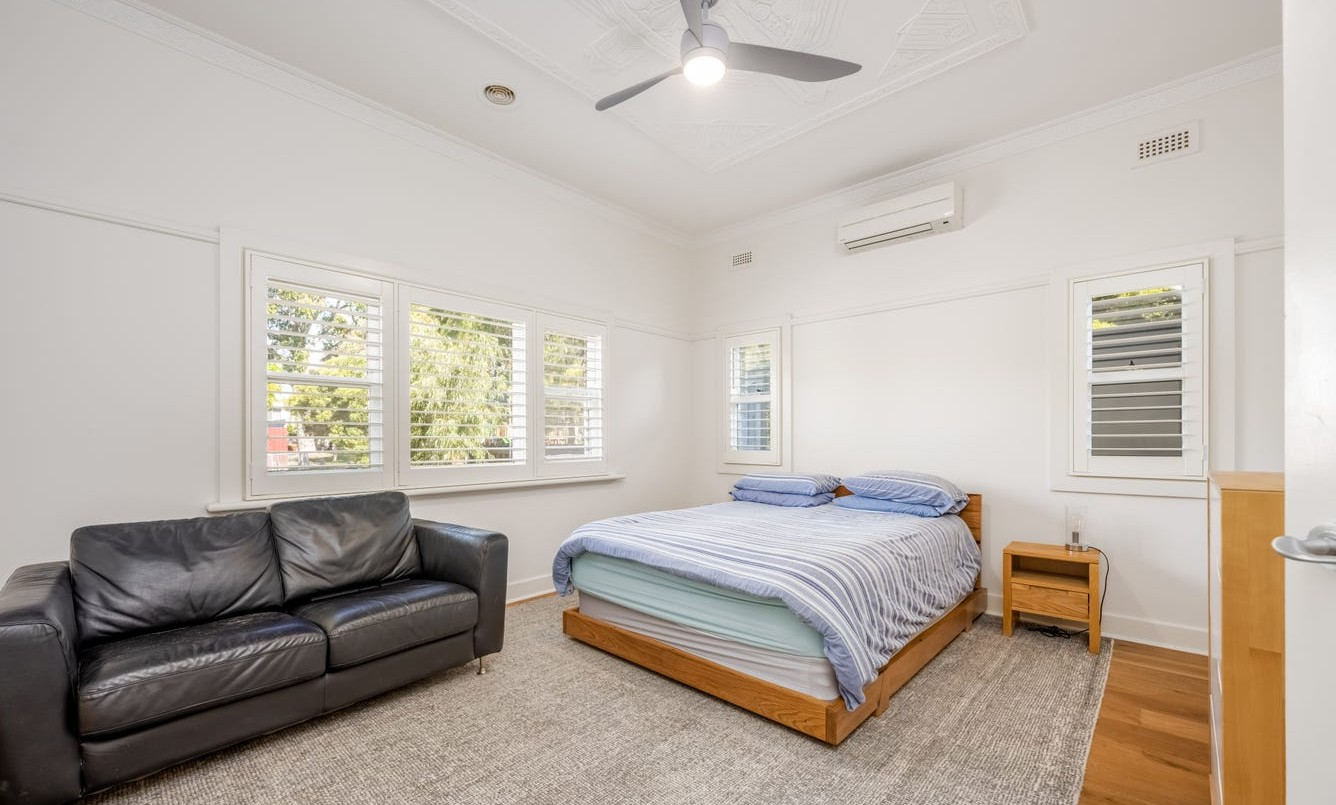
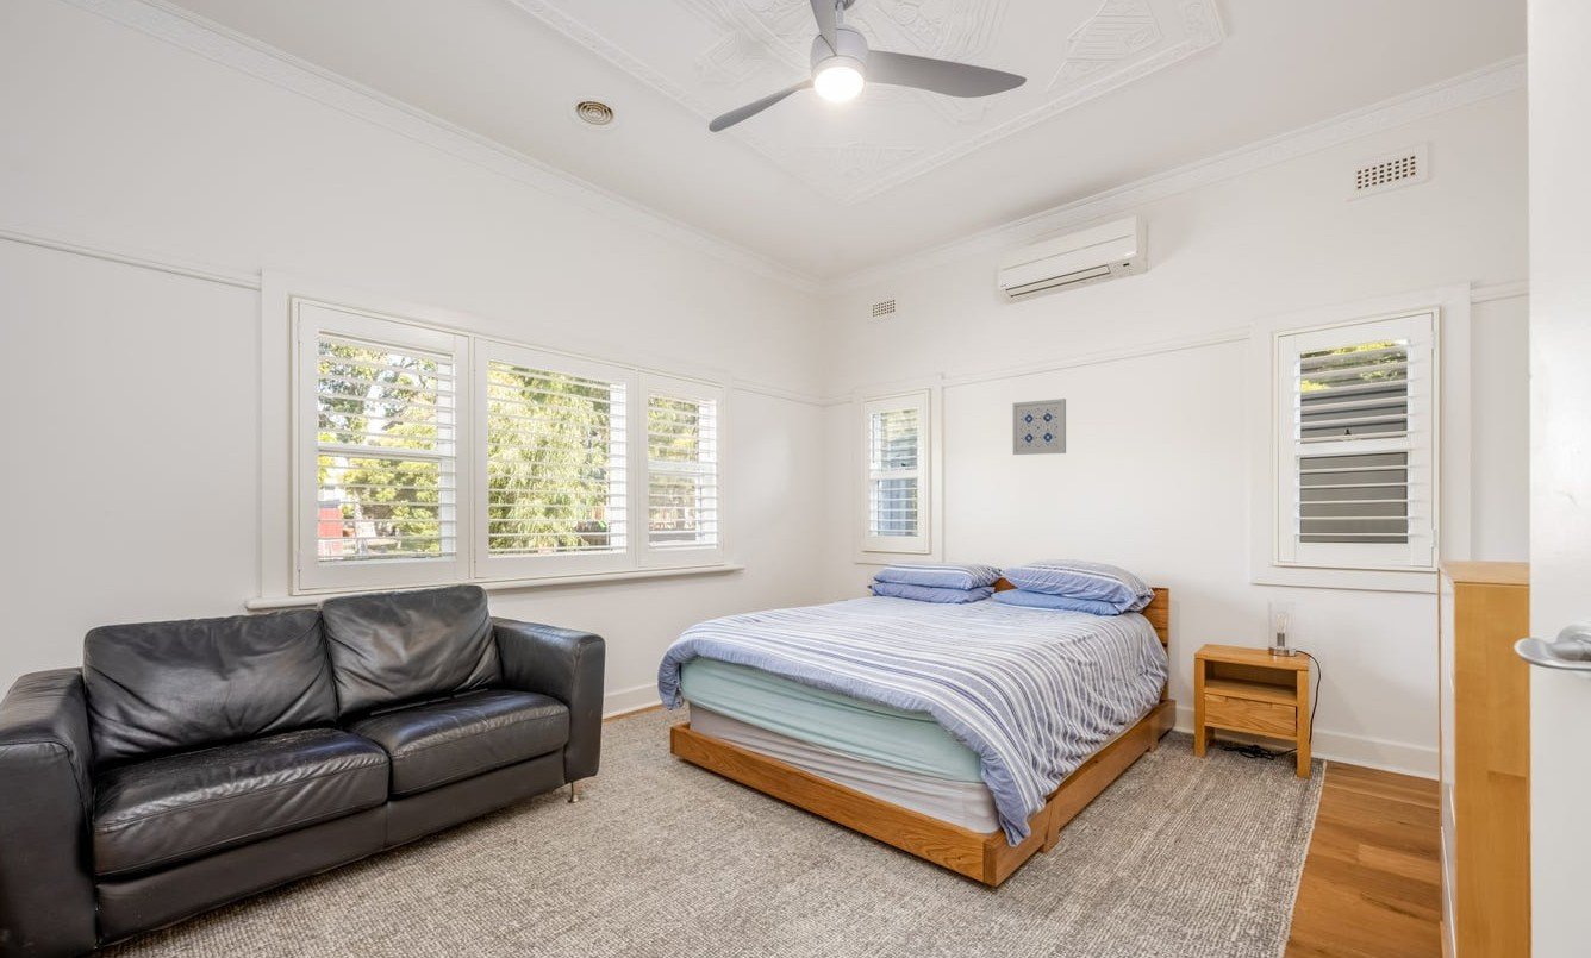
+ wall art (1038, 427)
